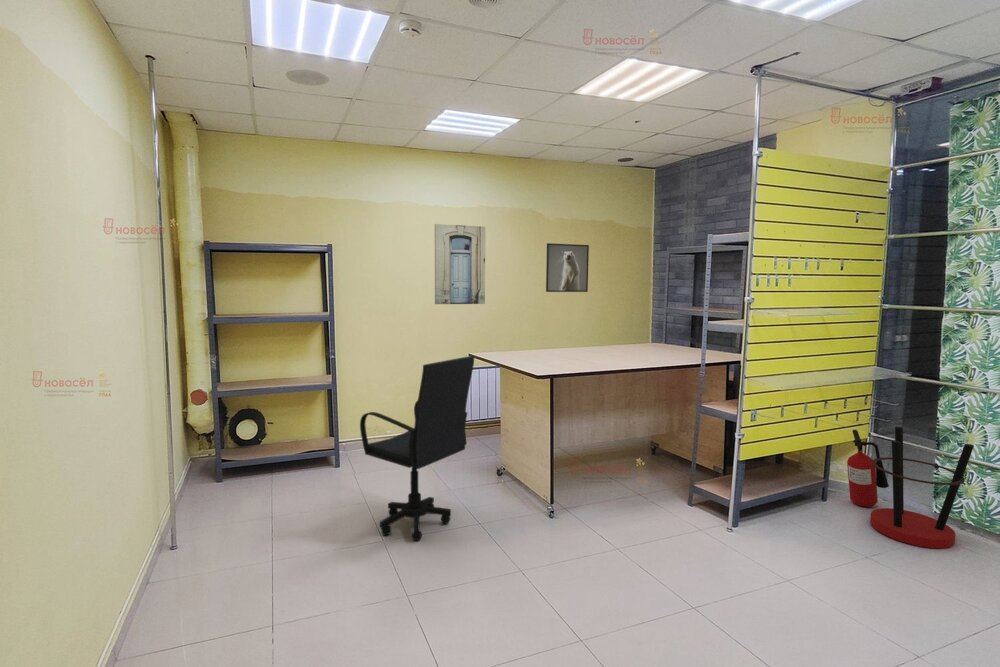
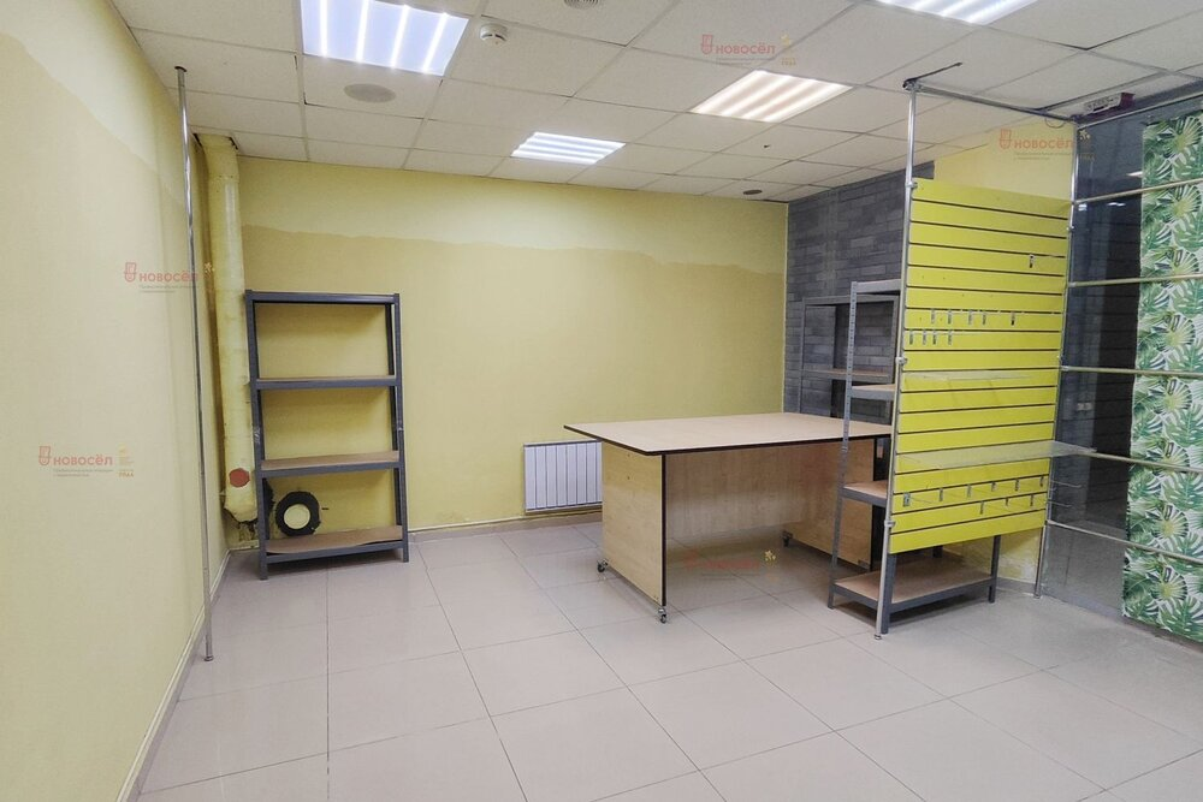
- umbrella stand (913, 480)
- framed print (567, 268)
- office chair (417, 442)
- fire extinguisher (865, 469)
- wall art (460, 265)
